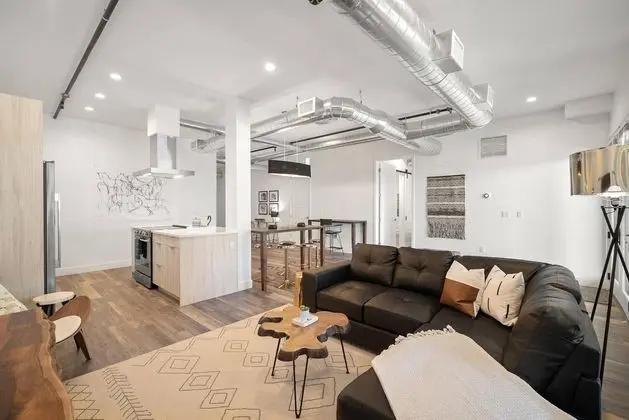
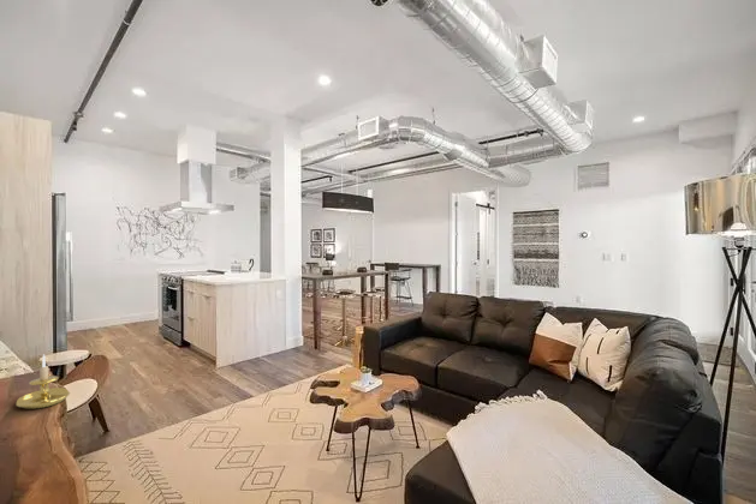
+ candle holder (44, 378)
